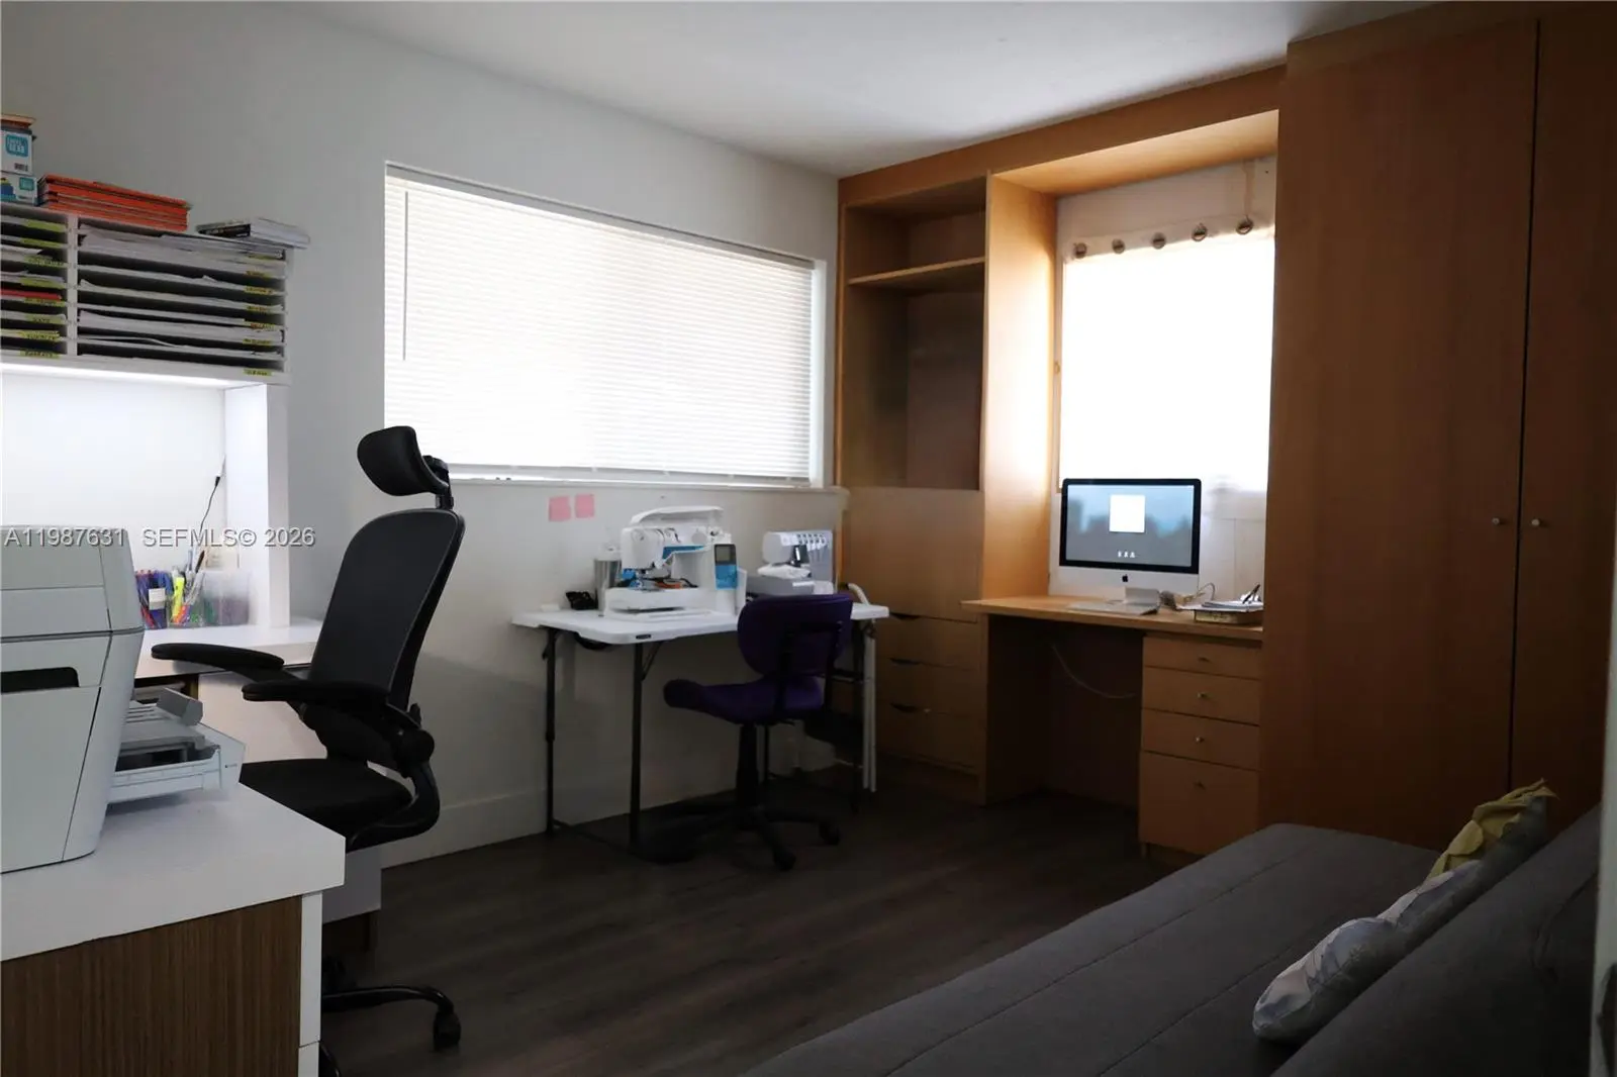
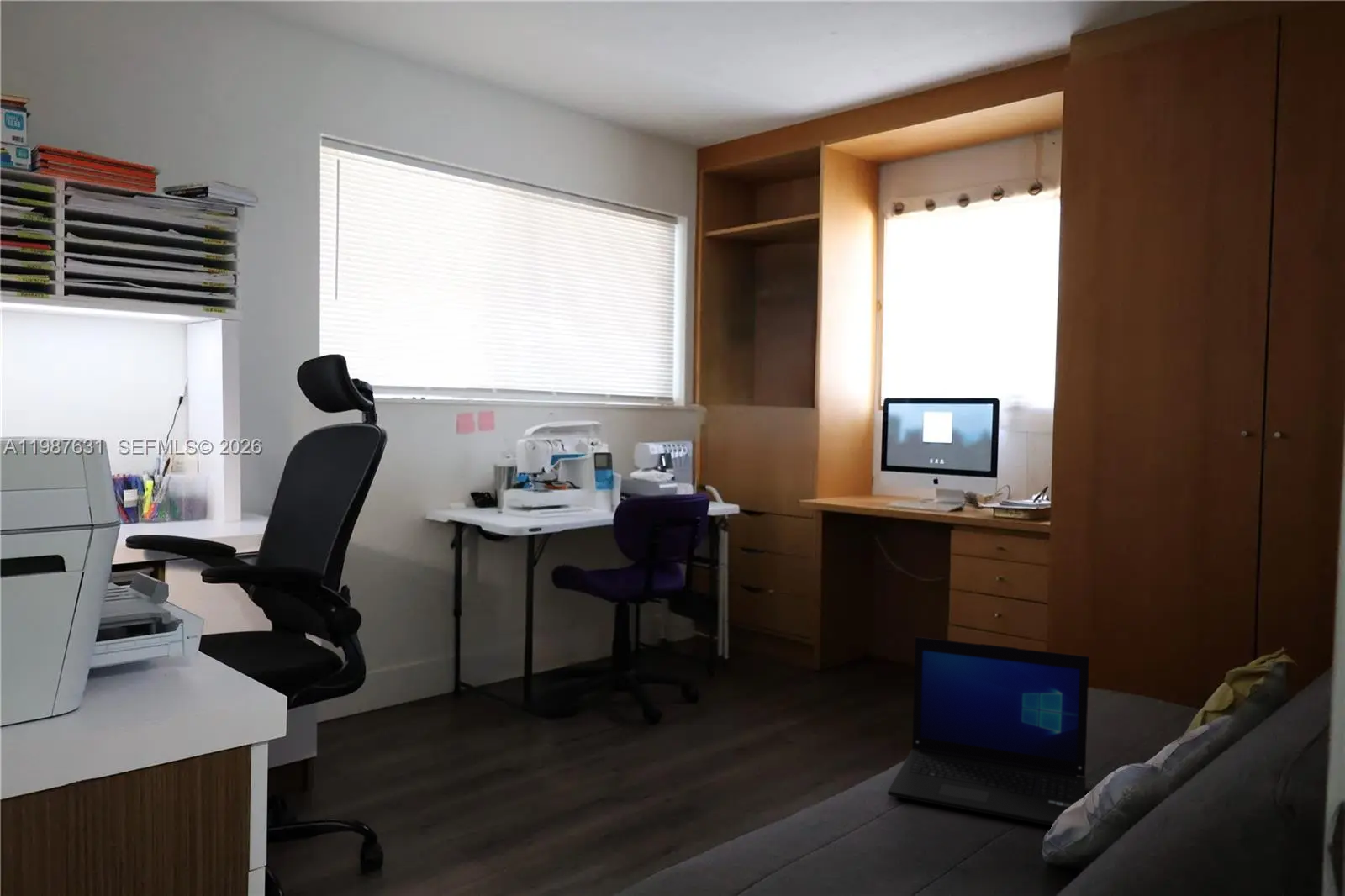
+ laptop (990, 725)
